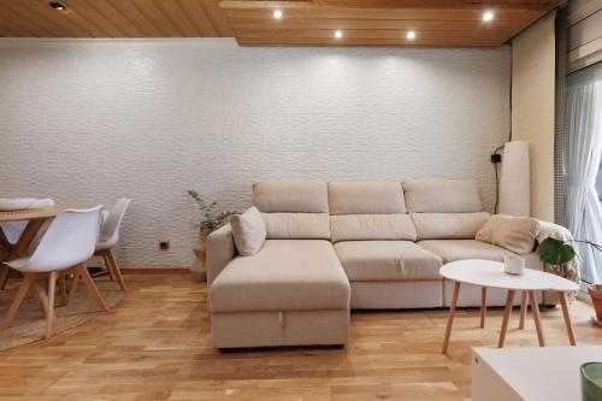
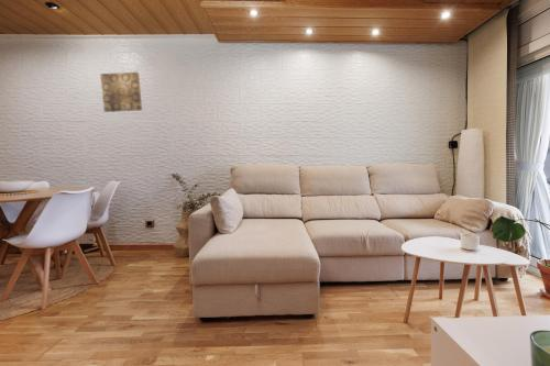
+ wall art (121, 91)
